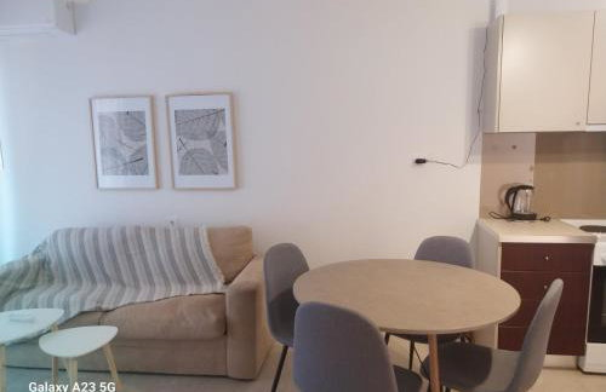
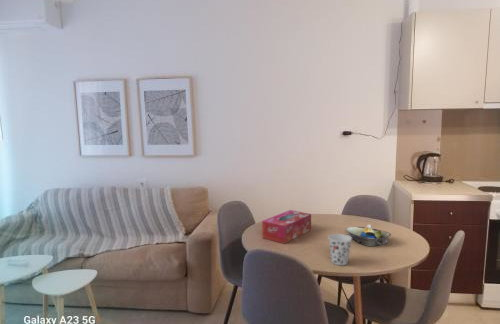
+ cup (339, 249)
+ tissue box (287, 225)
+ decorative bowl (372, 232)
